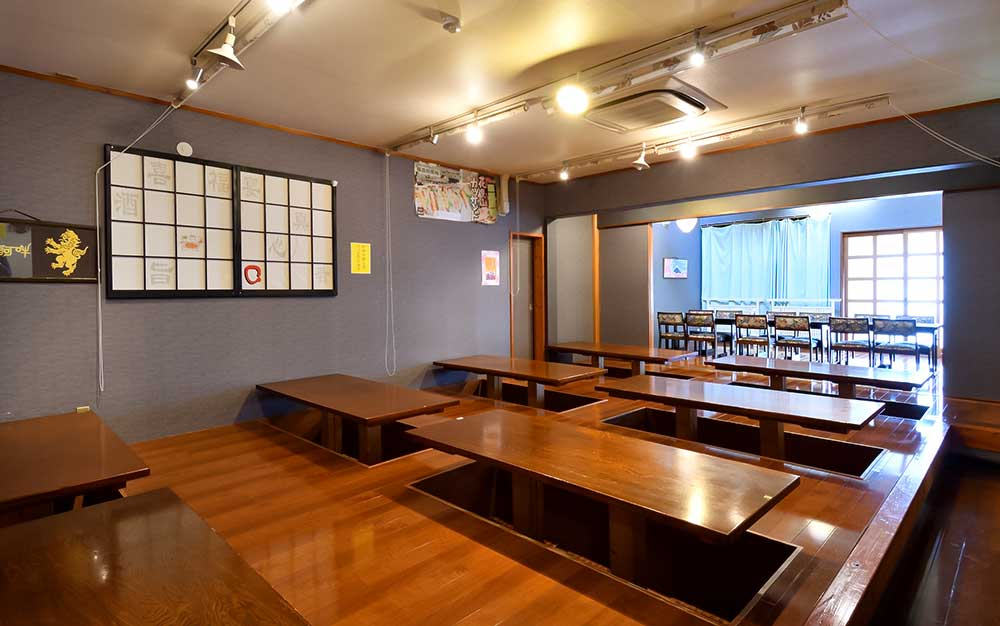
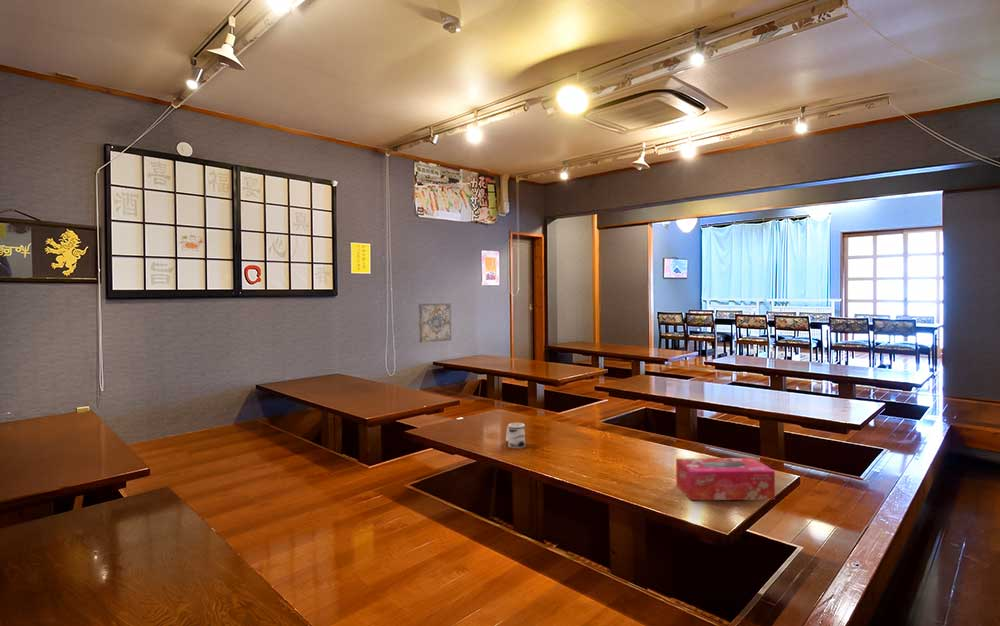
+ mug (514, 434)
+ wall art (435, 322)
+ tissue box (723, 478)
